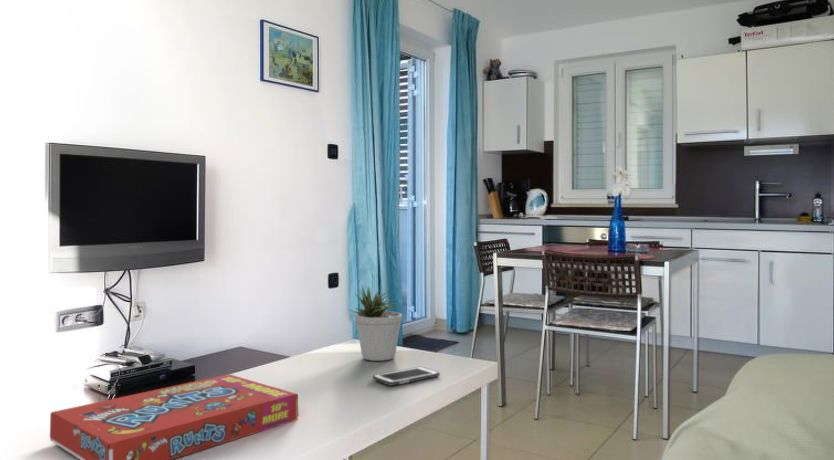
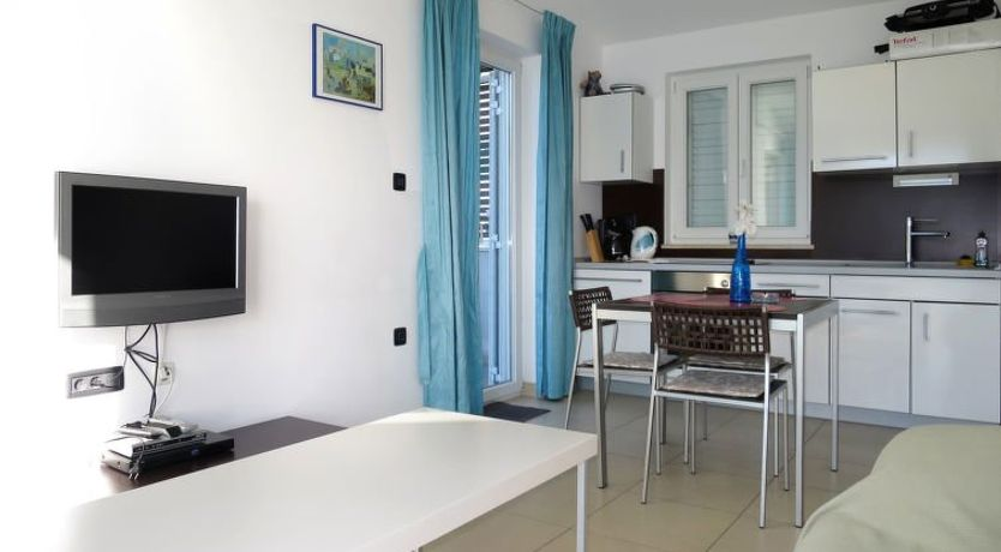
- cell phone (406, 375)
- potted plant (376, 320)
- snack box (180, 416)
